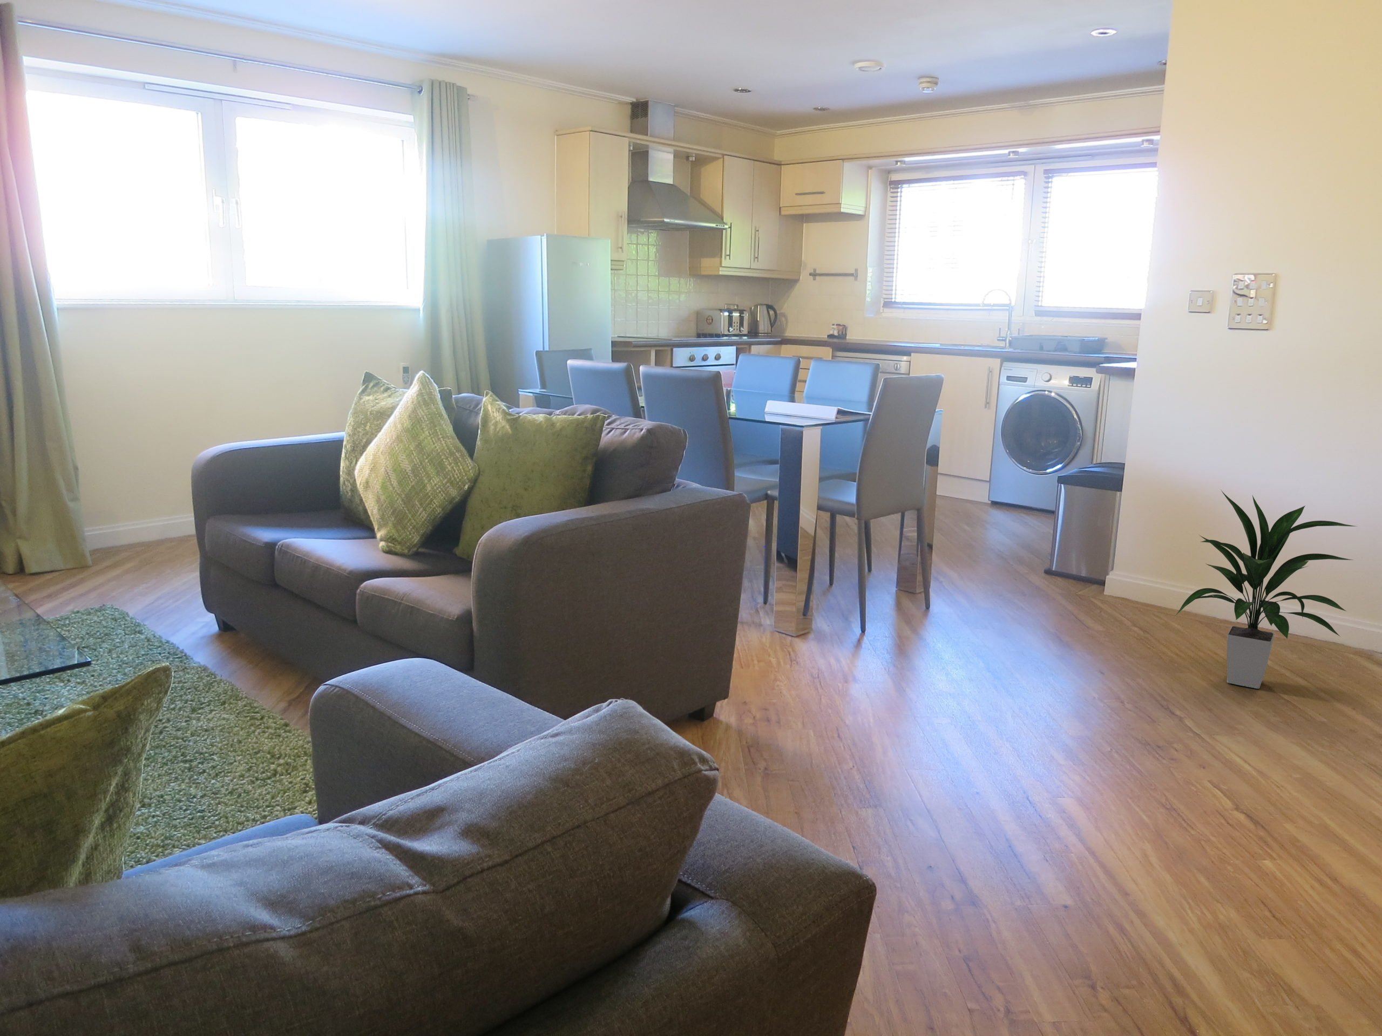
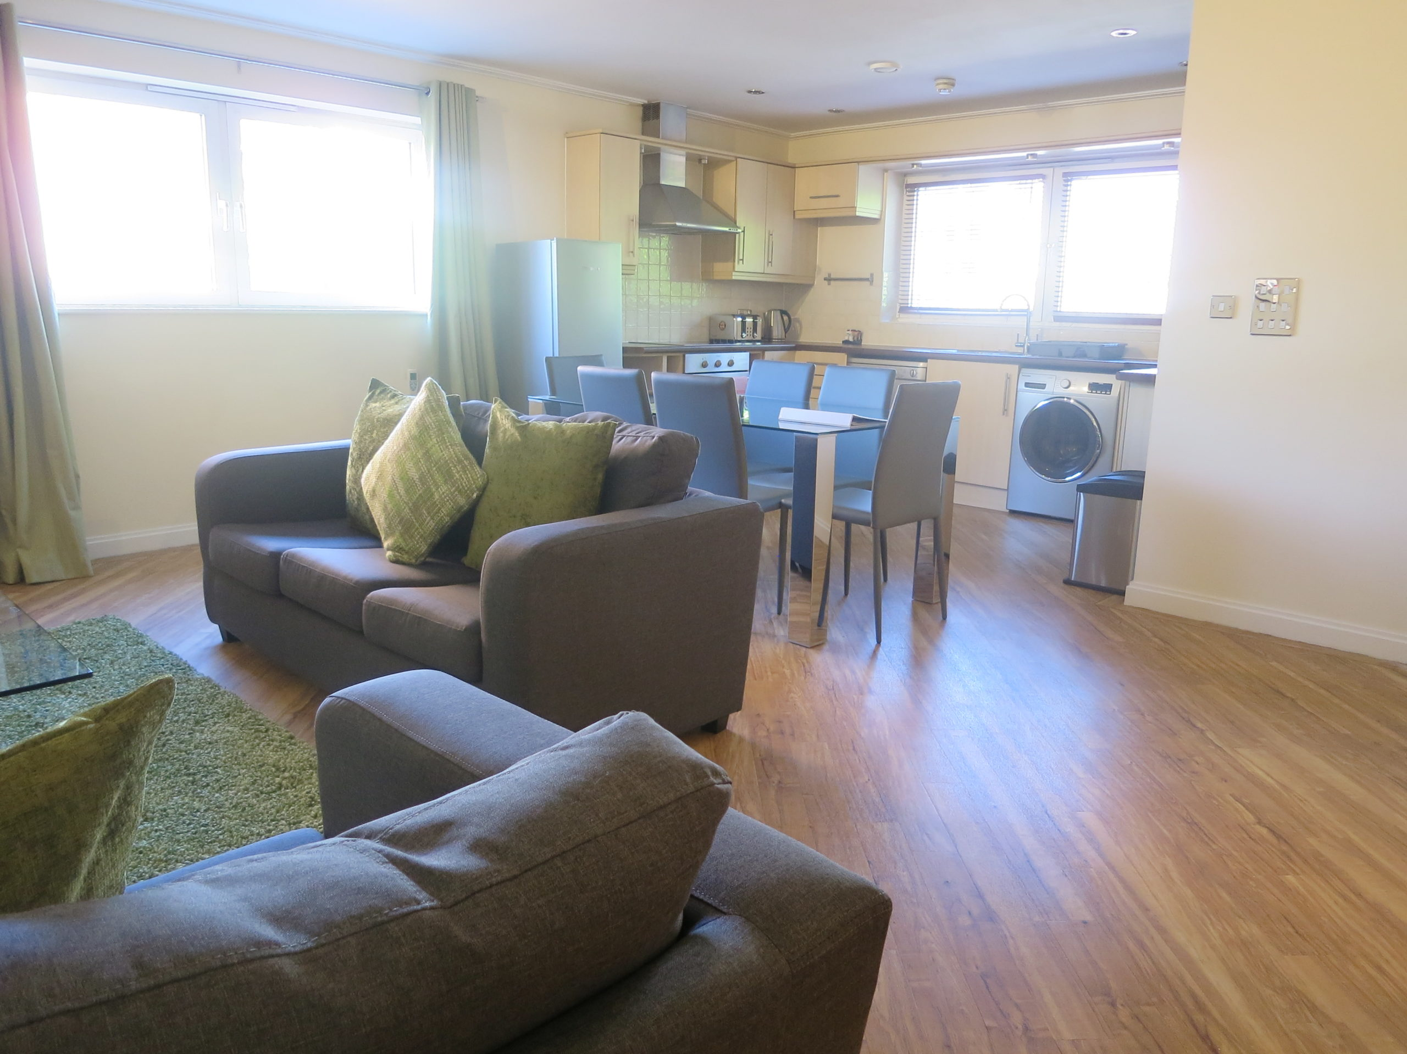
- indoor plant (1261, 589)
